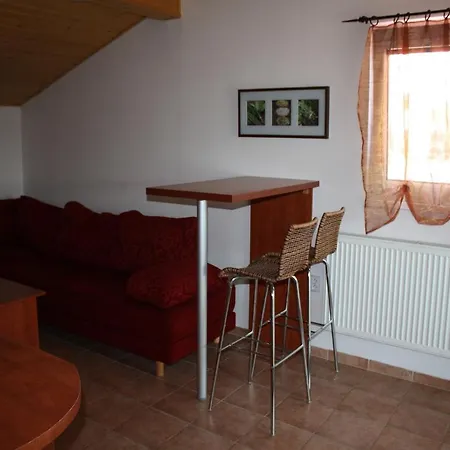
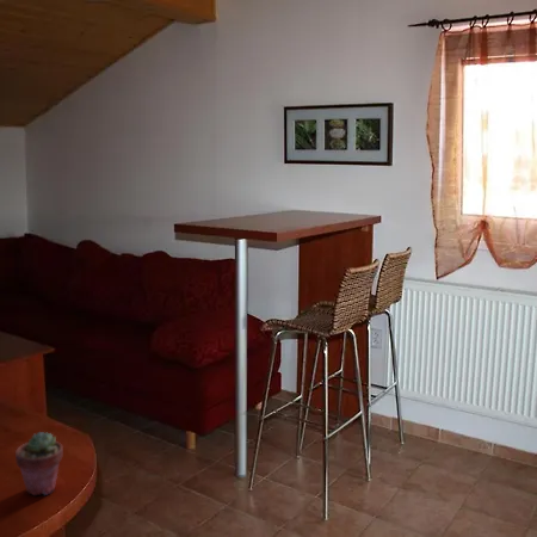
+ potted succulent (39, 461)
